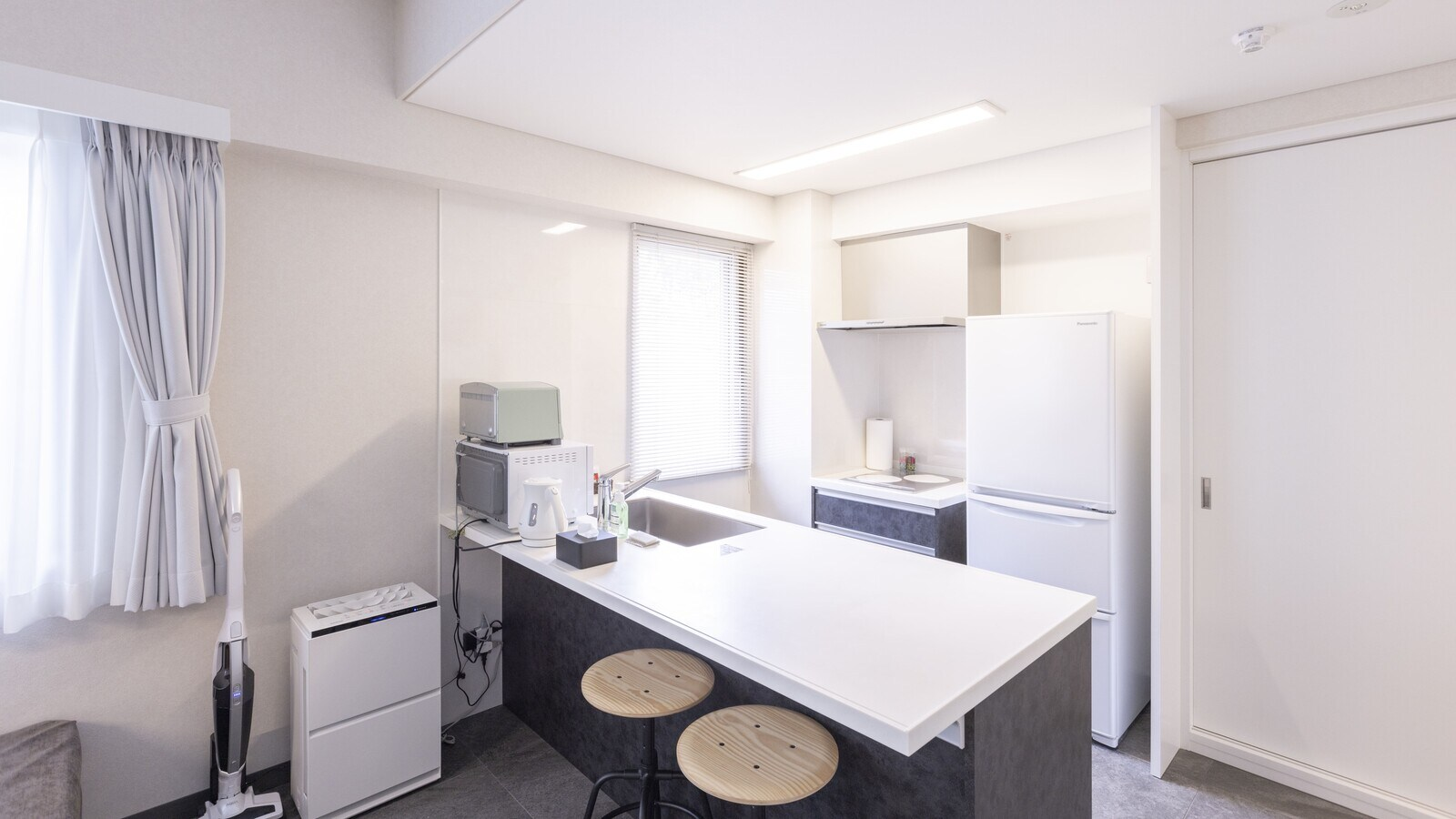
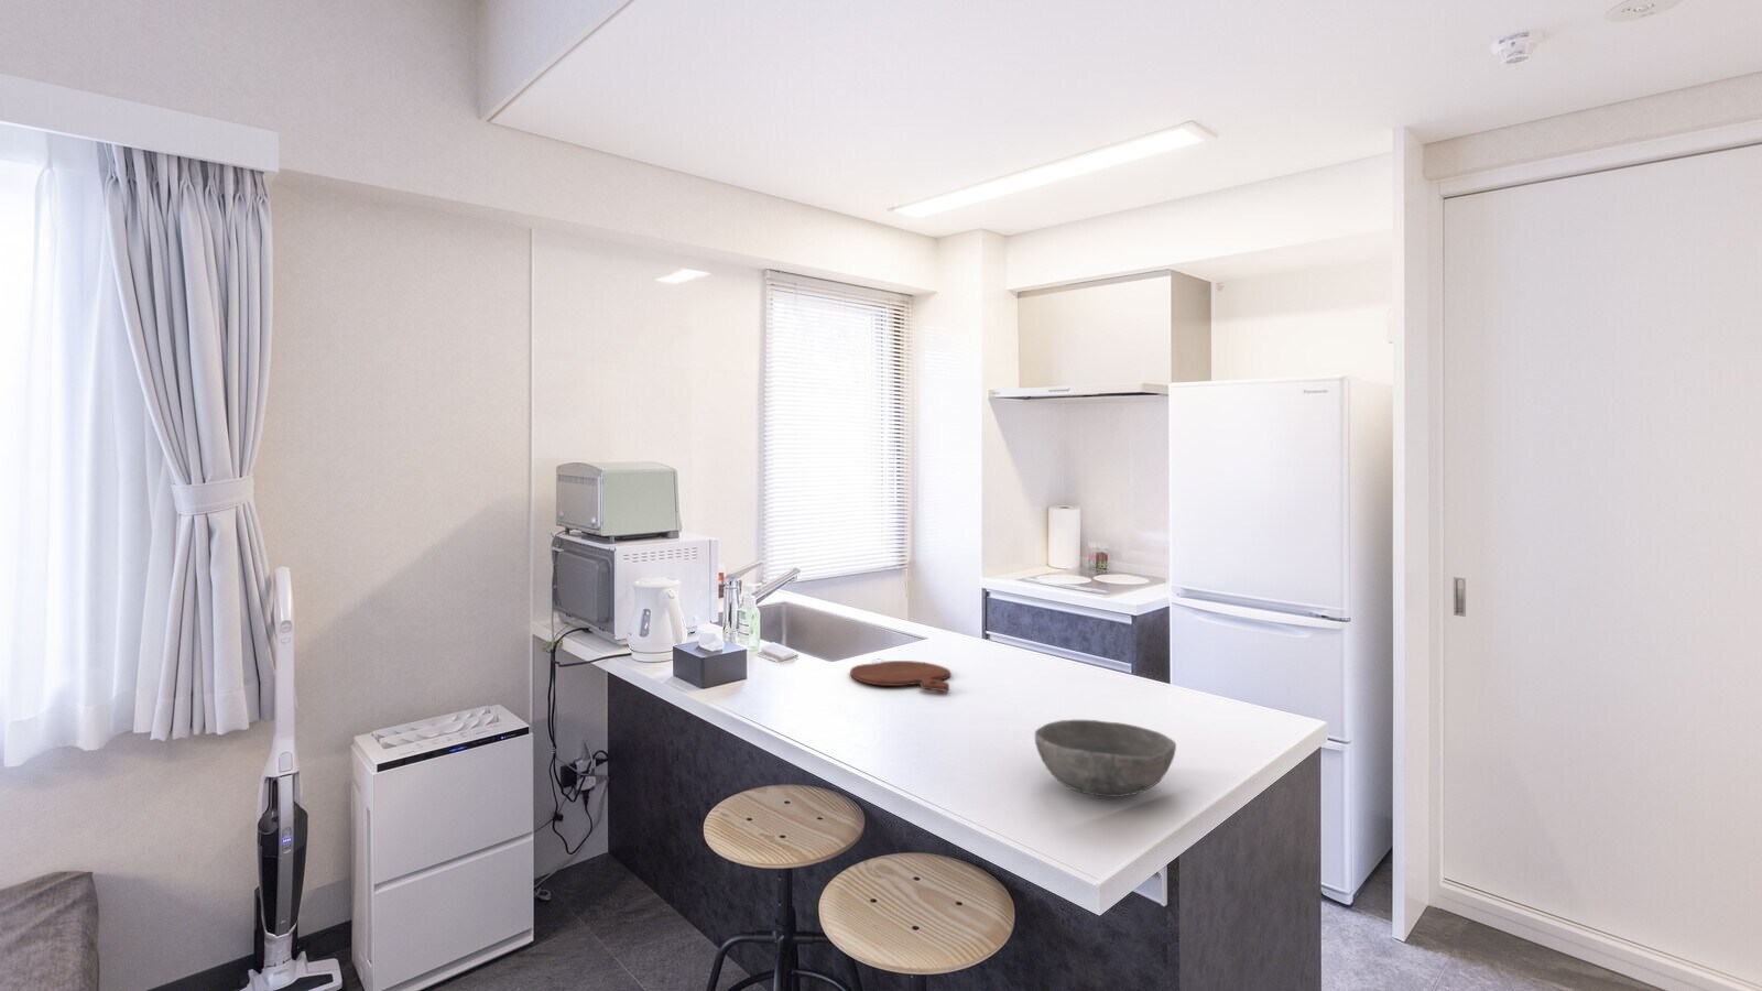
+ bowl (1102, 761)
+ cutting board (909, 675)
